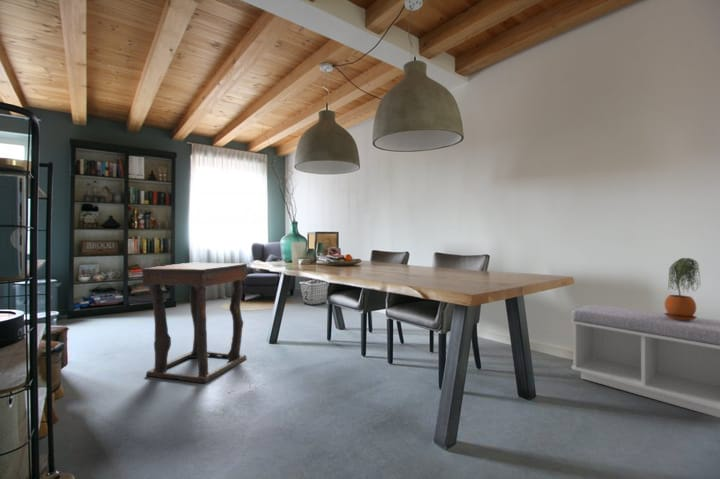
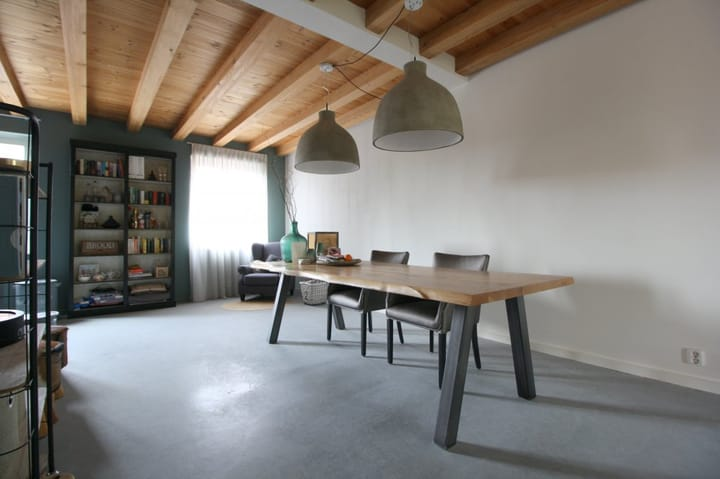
- potted plant (683, 288)
- side table (199, 316)
- bench (649, 351)
